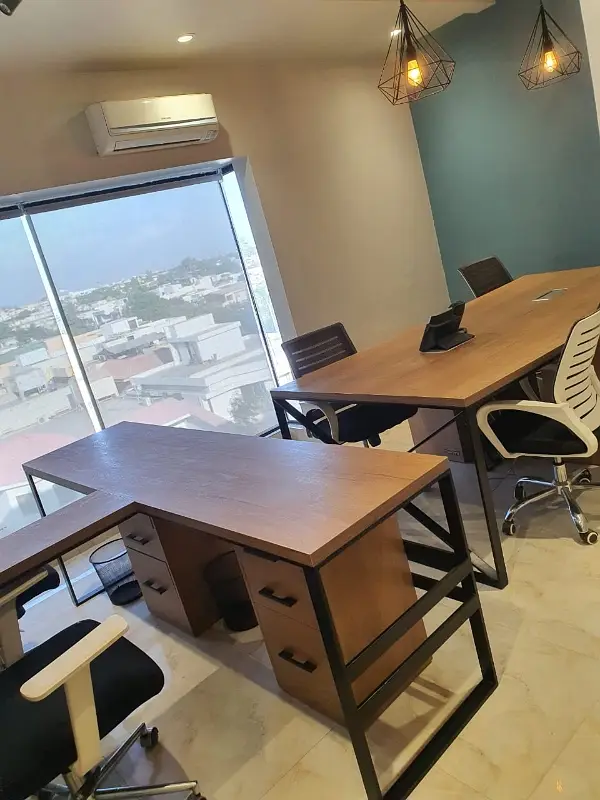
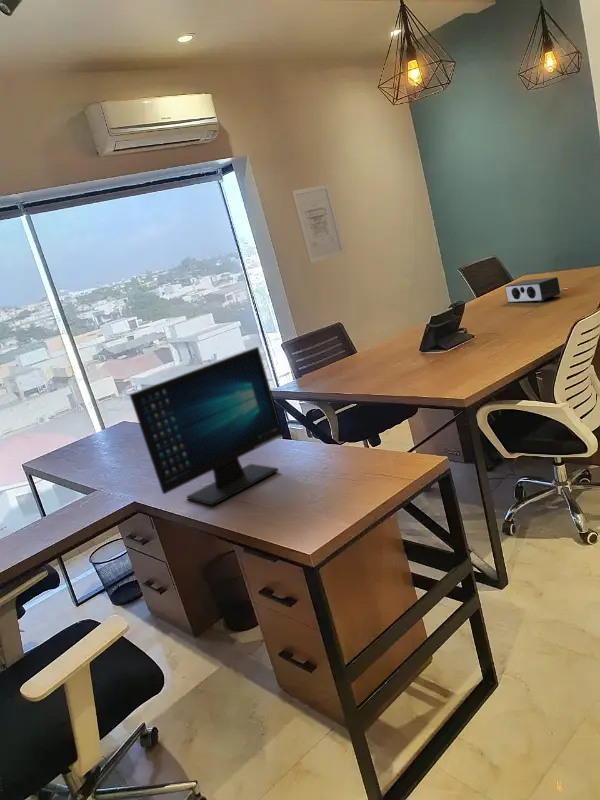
+ speaker (531, 290)
+ computer monitor (215, 428)
+ wall art (318, 223)
